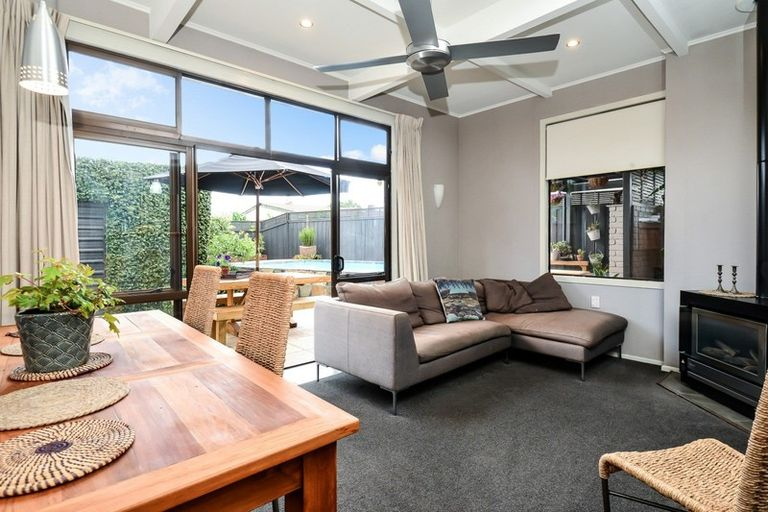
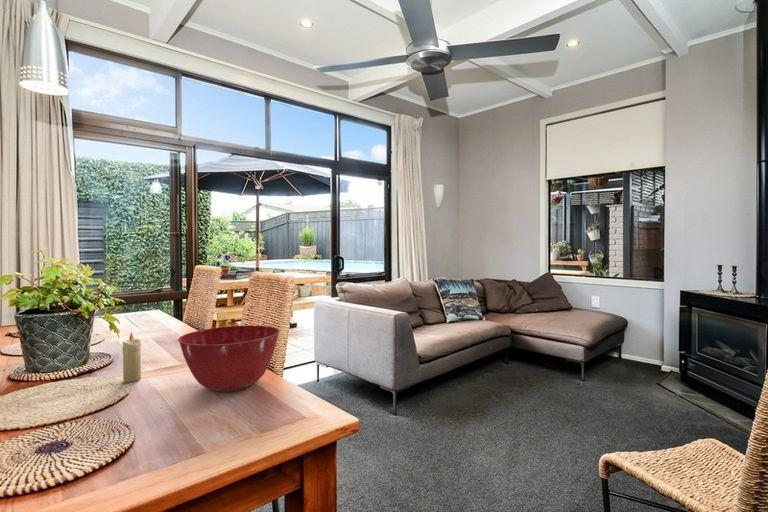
+ candle (132, 355)
+ mixing bowl (231, 358)
